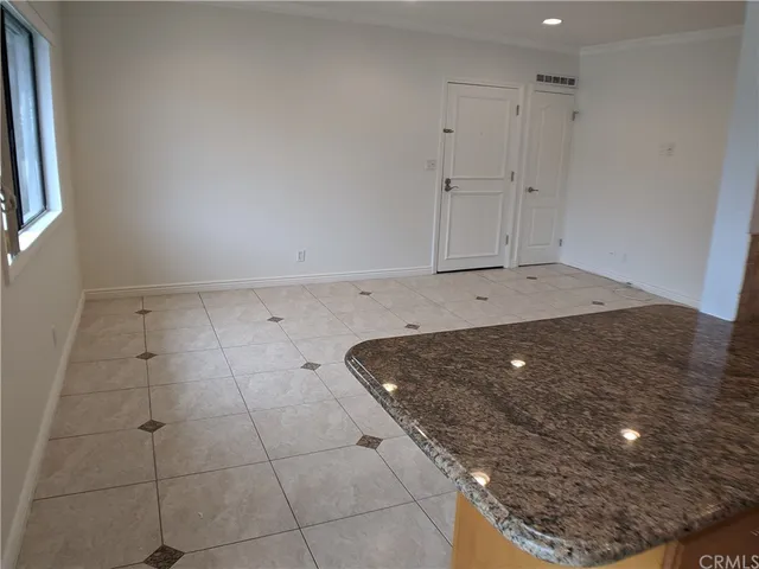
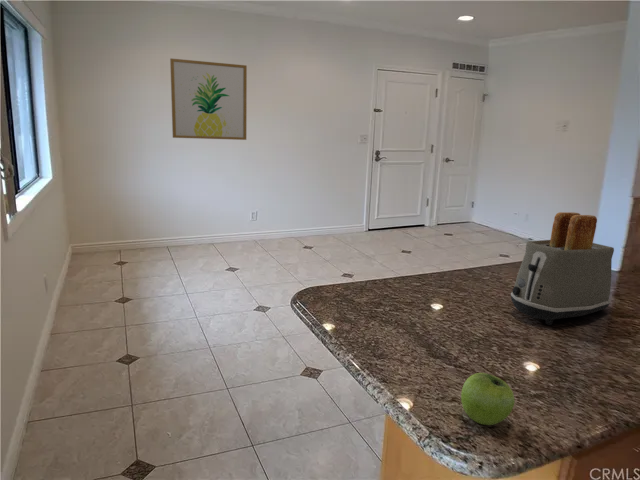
+ fruit (487, 398)
+ toaster (566, 264)
+ wall art (210, 101)
